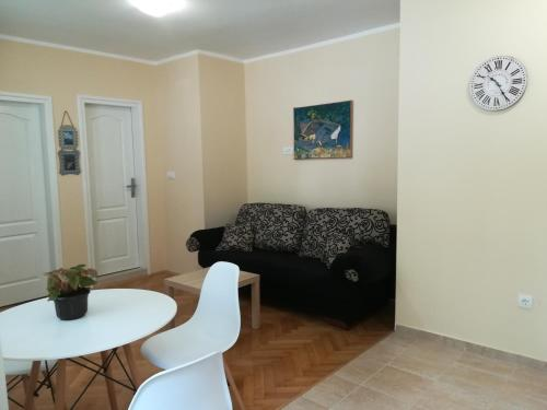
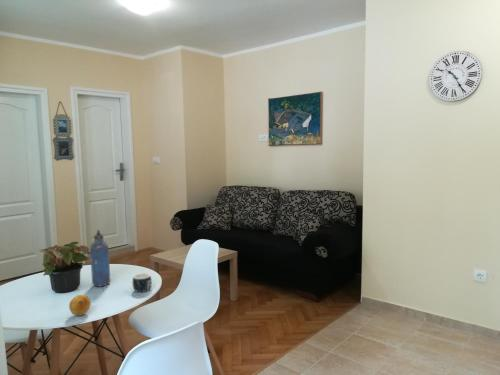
+ fruit (79, 305)
+ water bottle (100, 257)
+ mug (143, 281)
